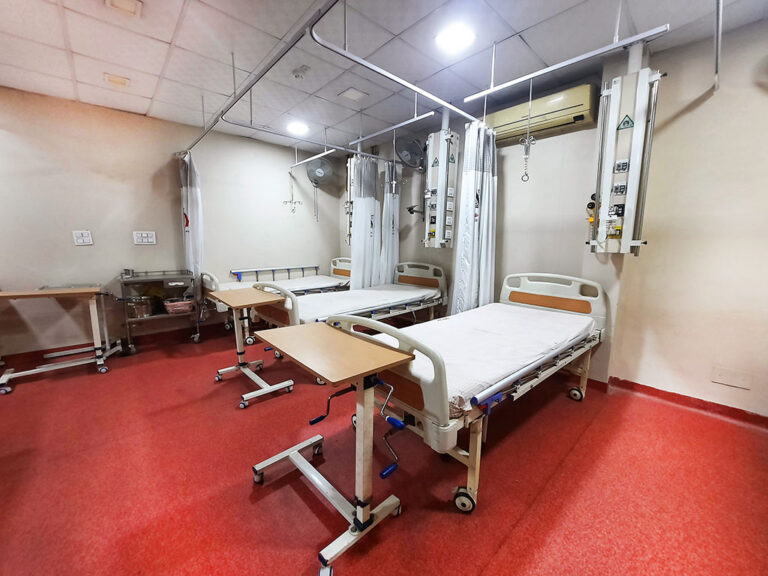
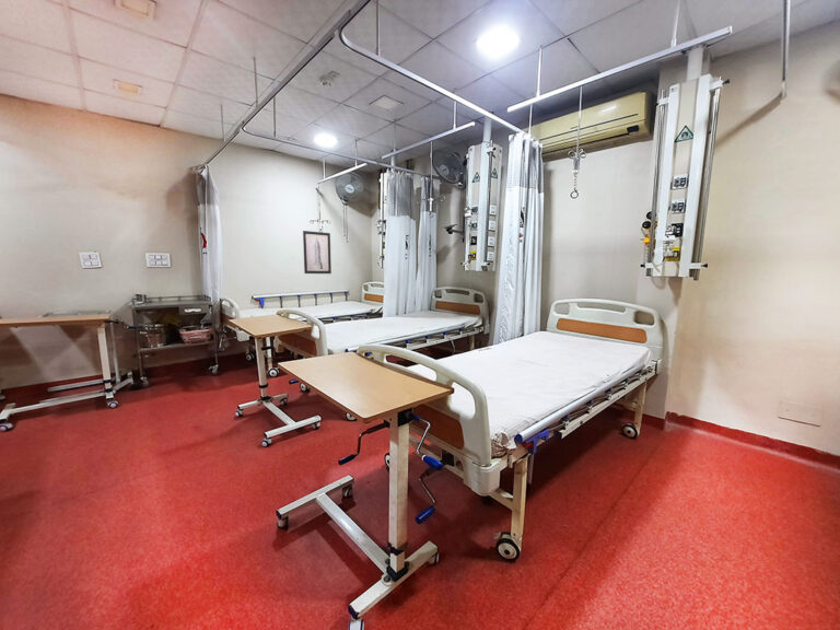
+ wall art (317, 253)
